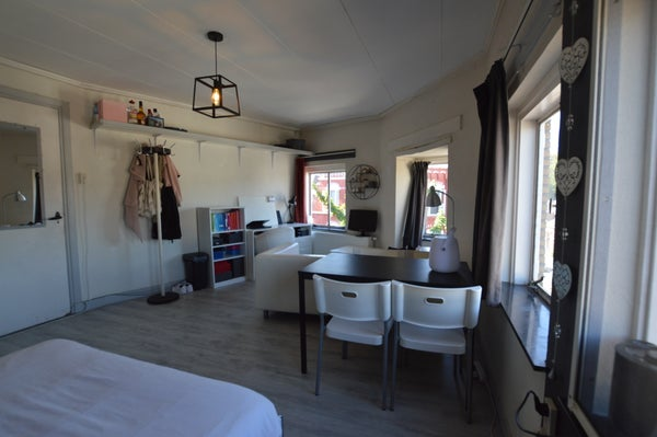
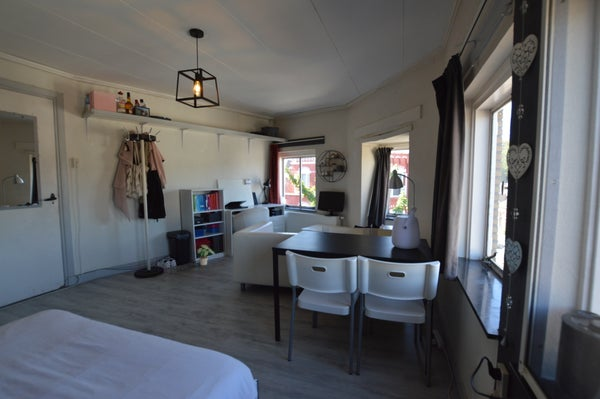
+ potted plant (205, 254)
